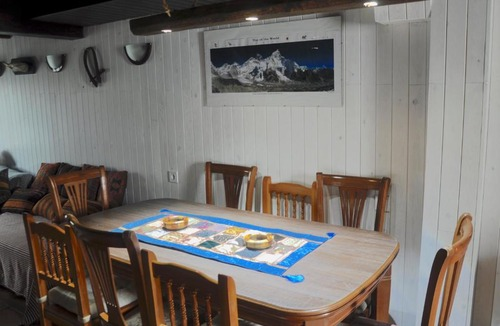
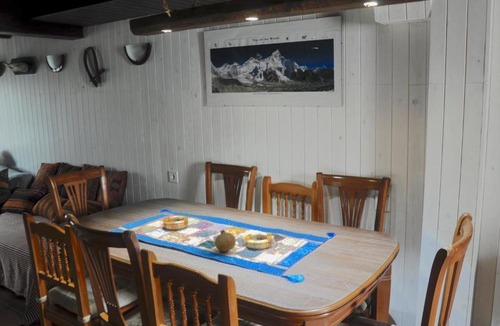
+ fruit (225, 240)
